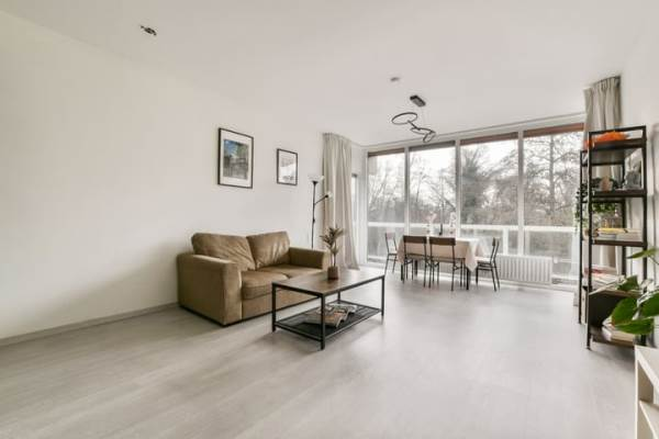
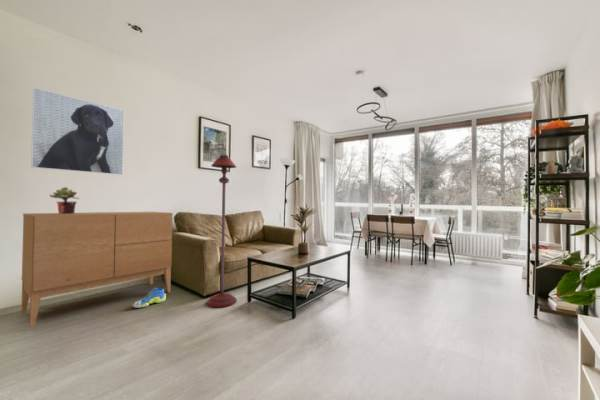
+ sideboard (105, 257)
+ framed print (82, 135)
+ sneaker (149, 296)
+ potted plant (64, 200)
+ floor lamp (223, 228)
